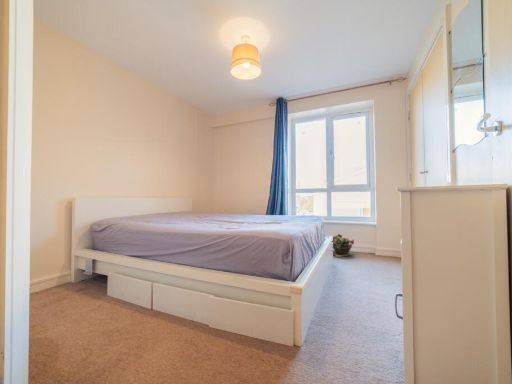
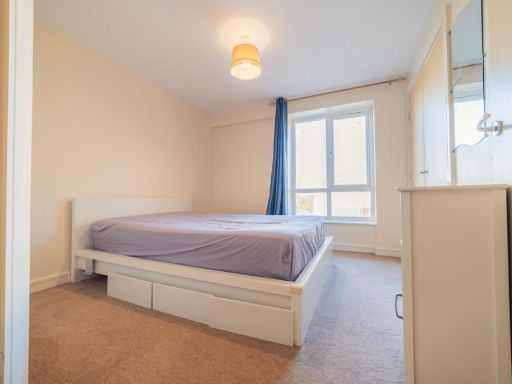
- potted plant (342, 244)
